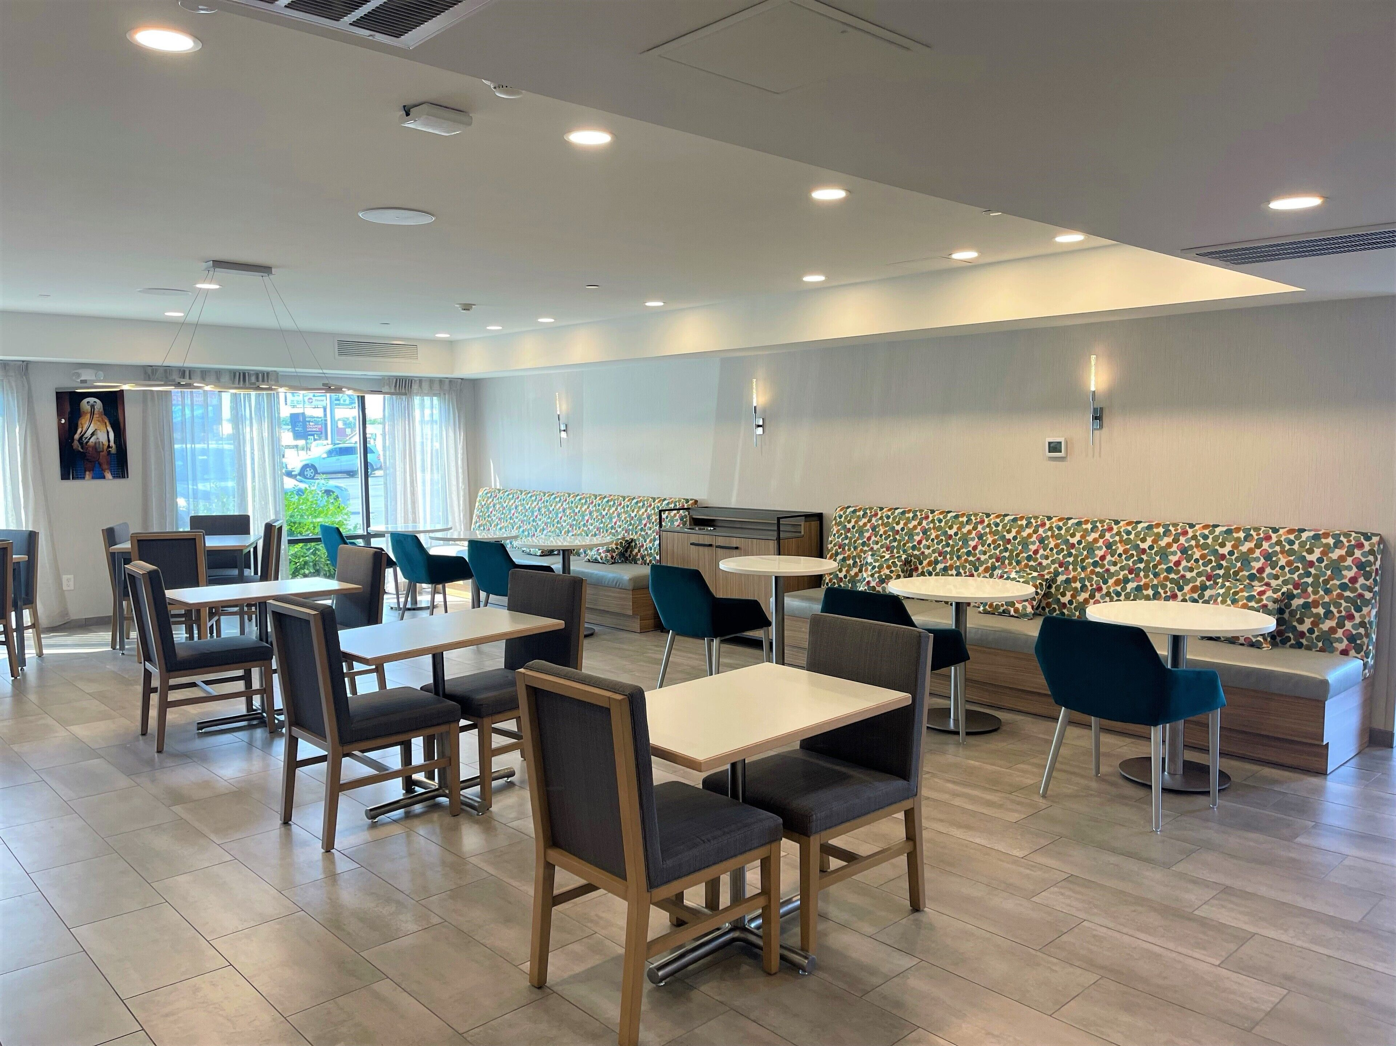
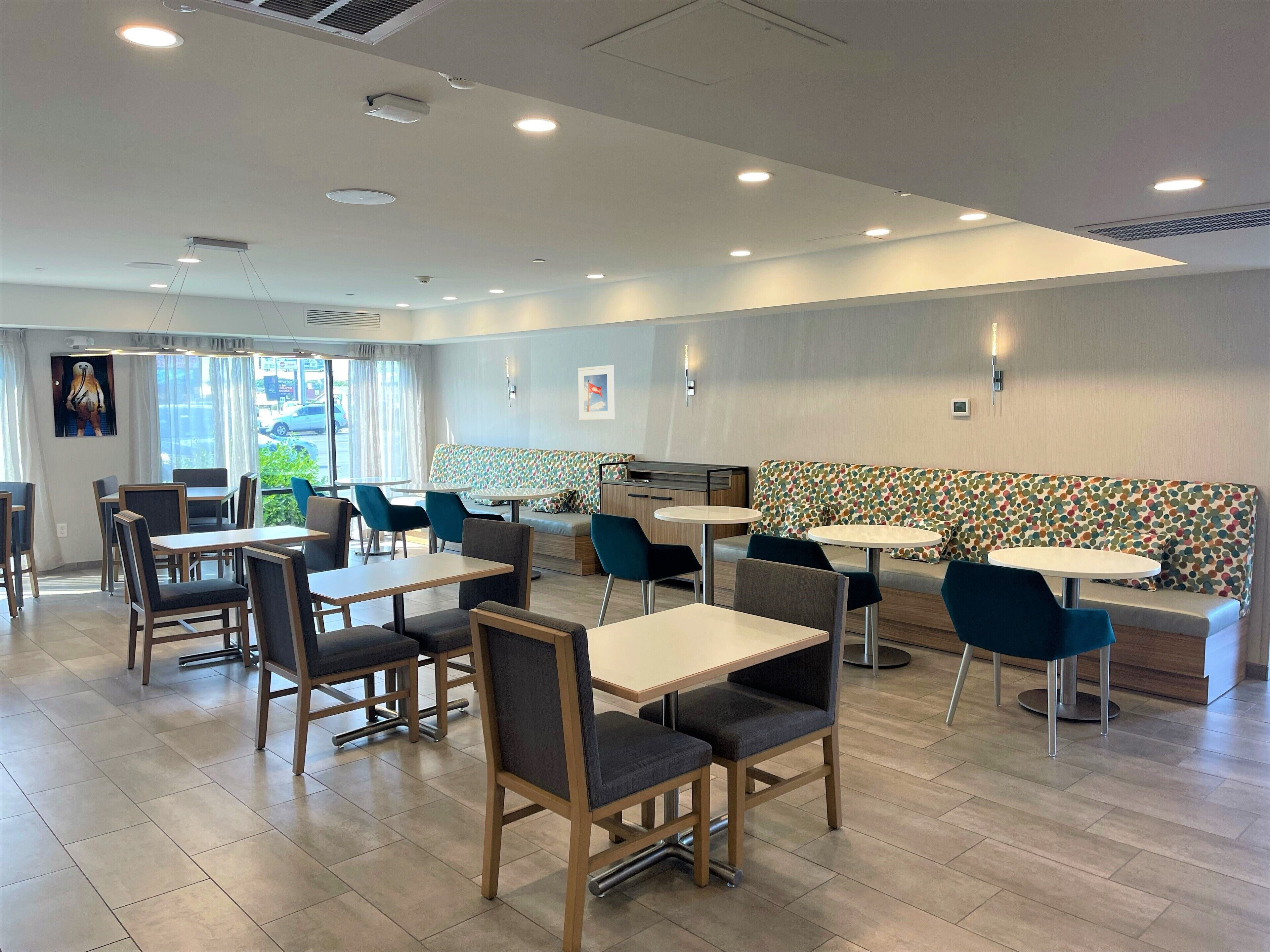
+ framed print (596, 393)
